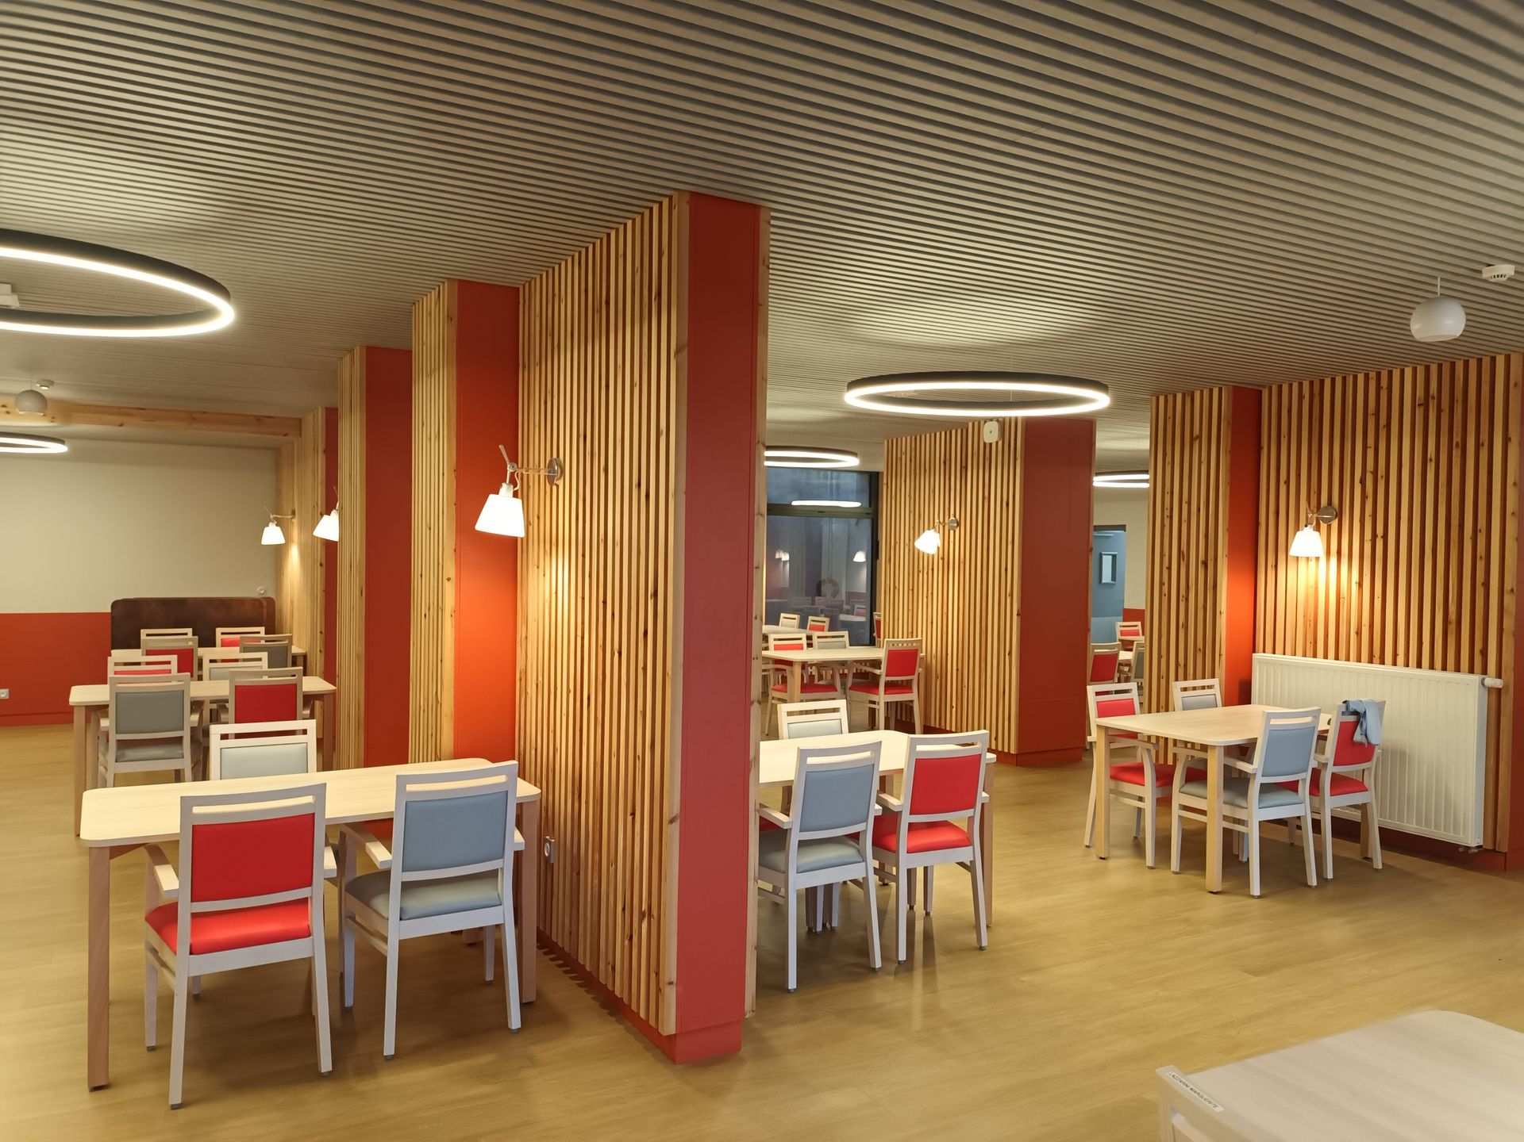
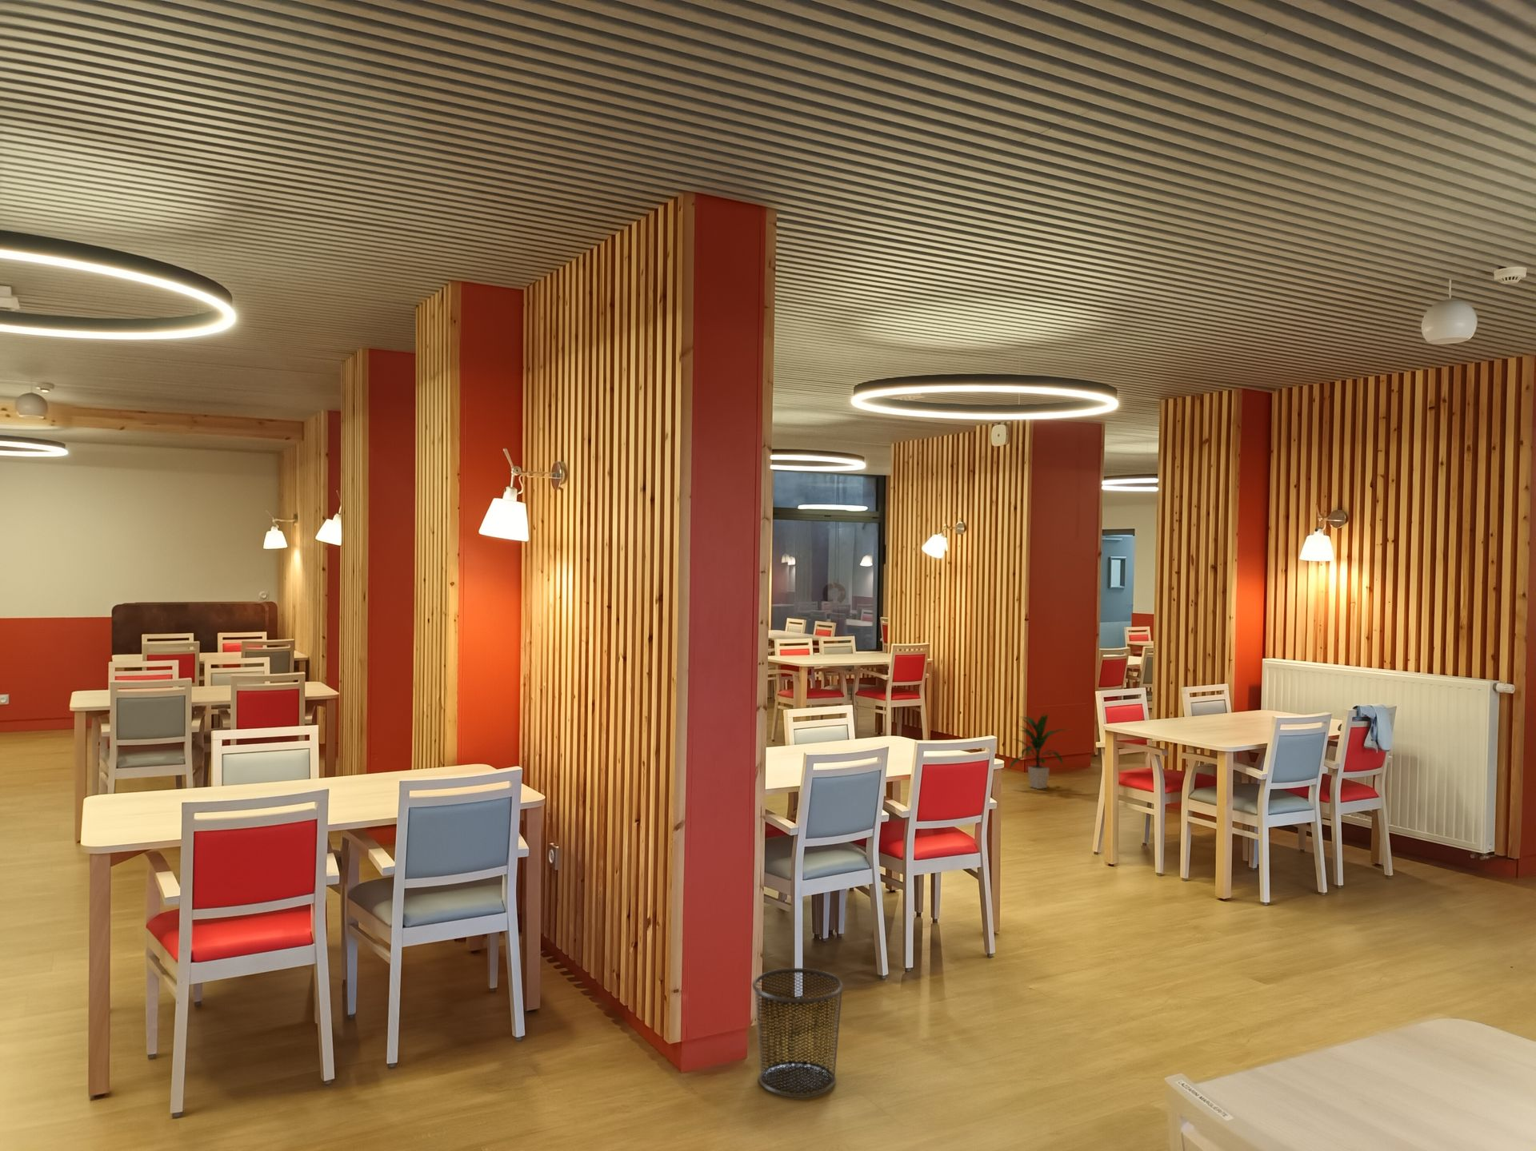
+ indoor plant (1035, 748)
+ waste bin (797, 1031)
